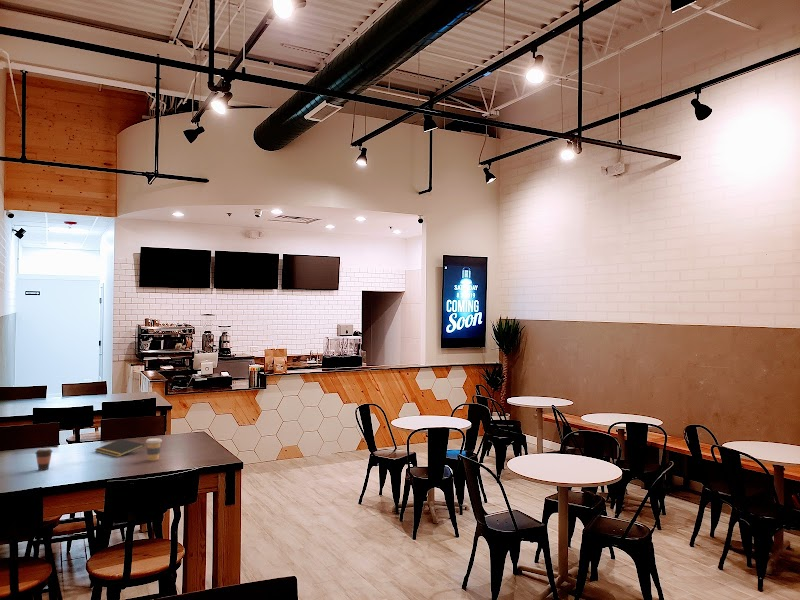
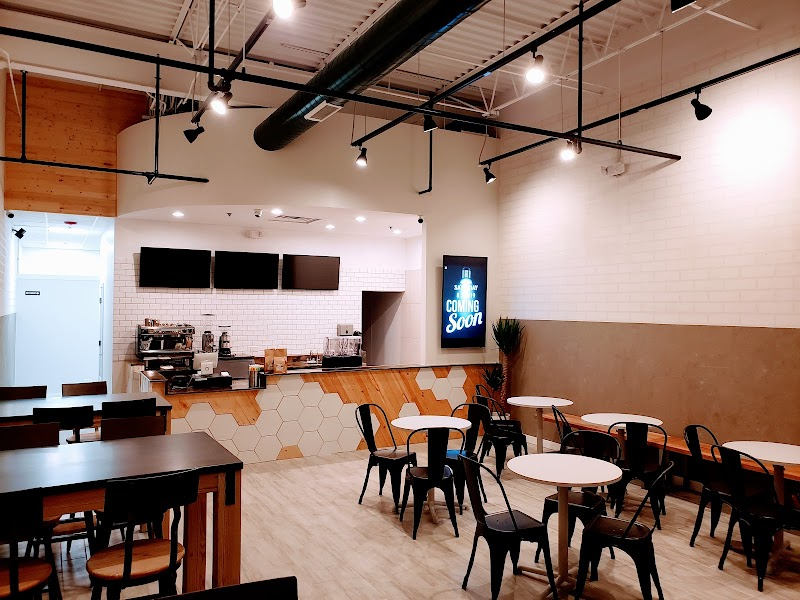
- coffee cup (153, 449)
- notepad (119, 447)
- coffee cup (43, 459)
